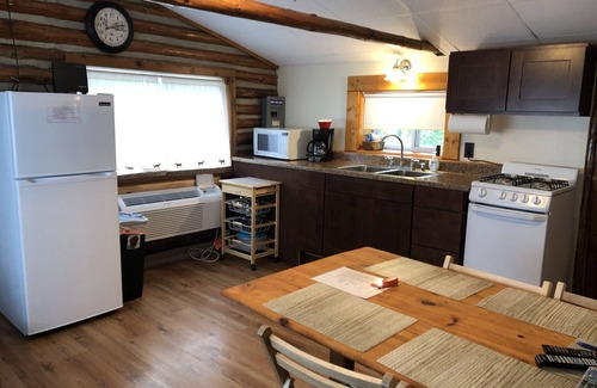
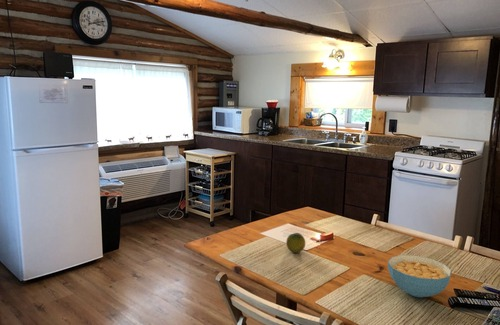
+ fruit (295, 242)
+ cereal bowl (417, 279)
